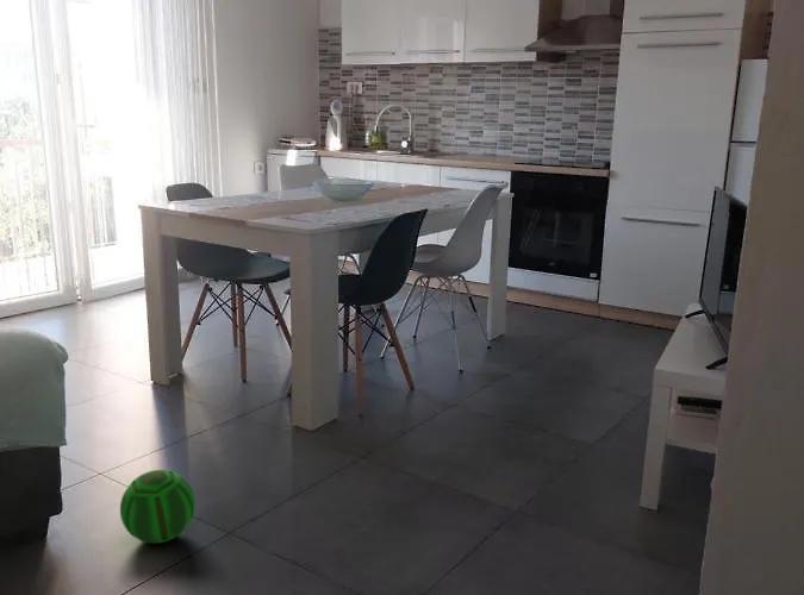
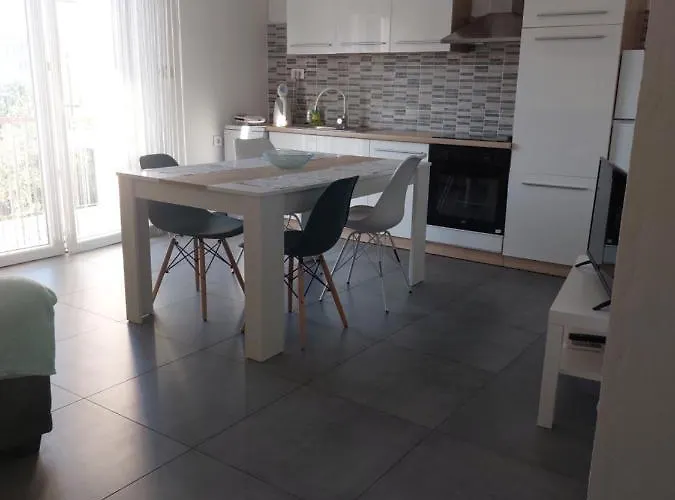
- ball (157, 506)
